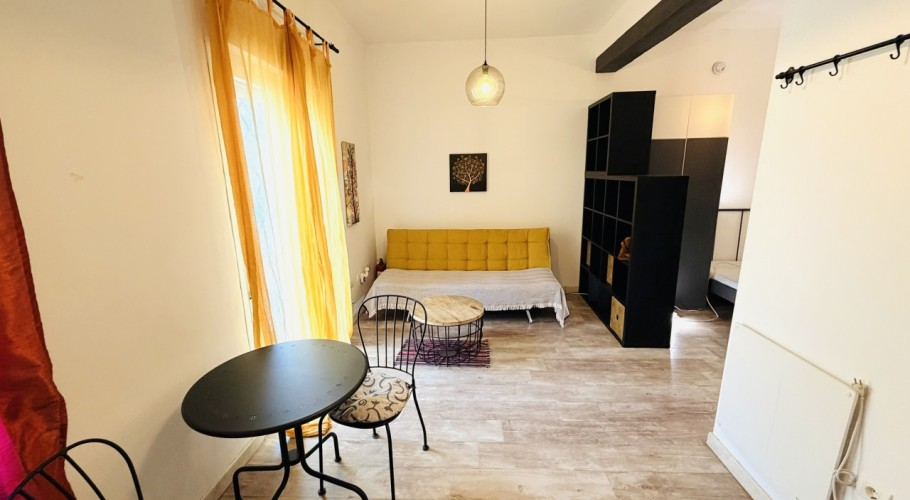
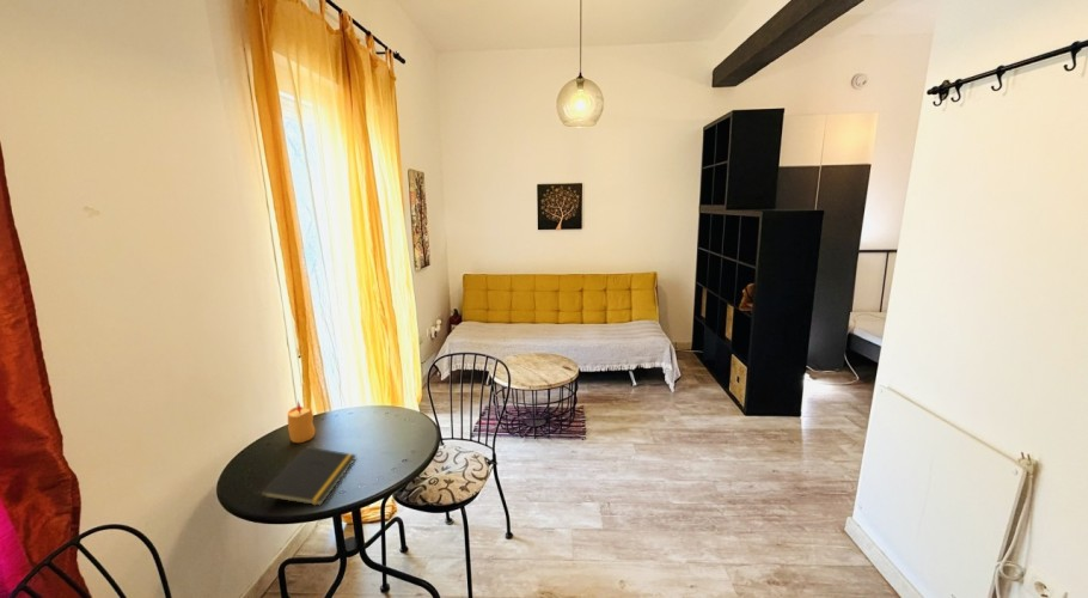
+ candle (300, 419)
+ notepad (312, 474)
